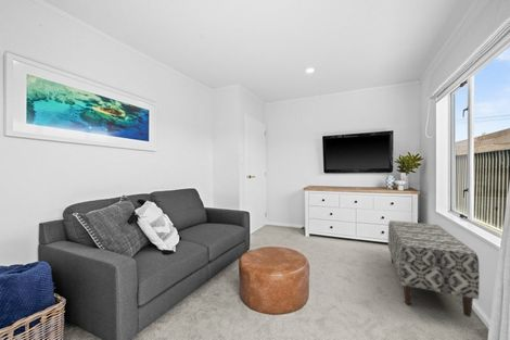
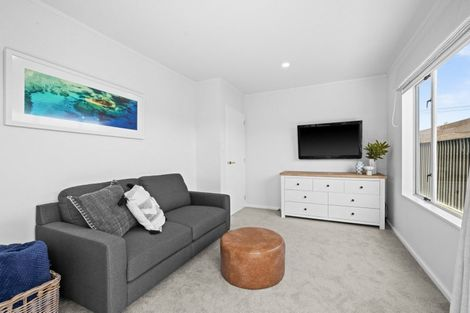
- bench (422, 257)
